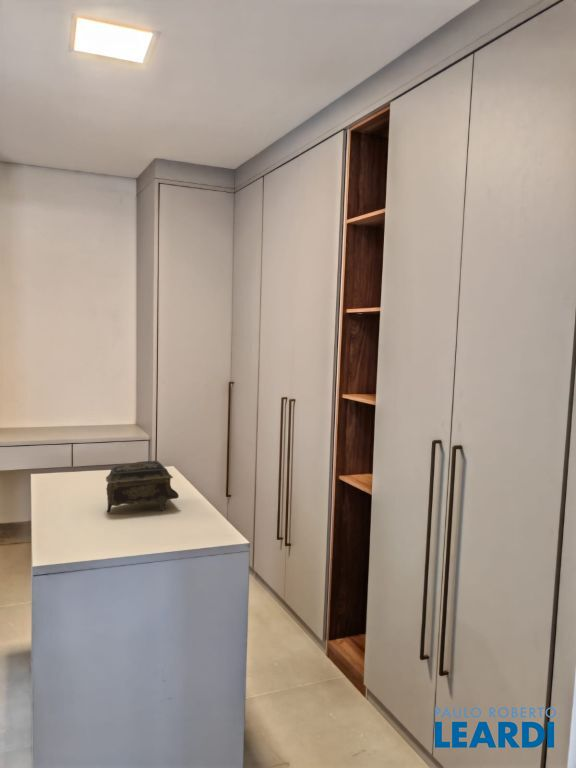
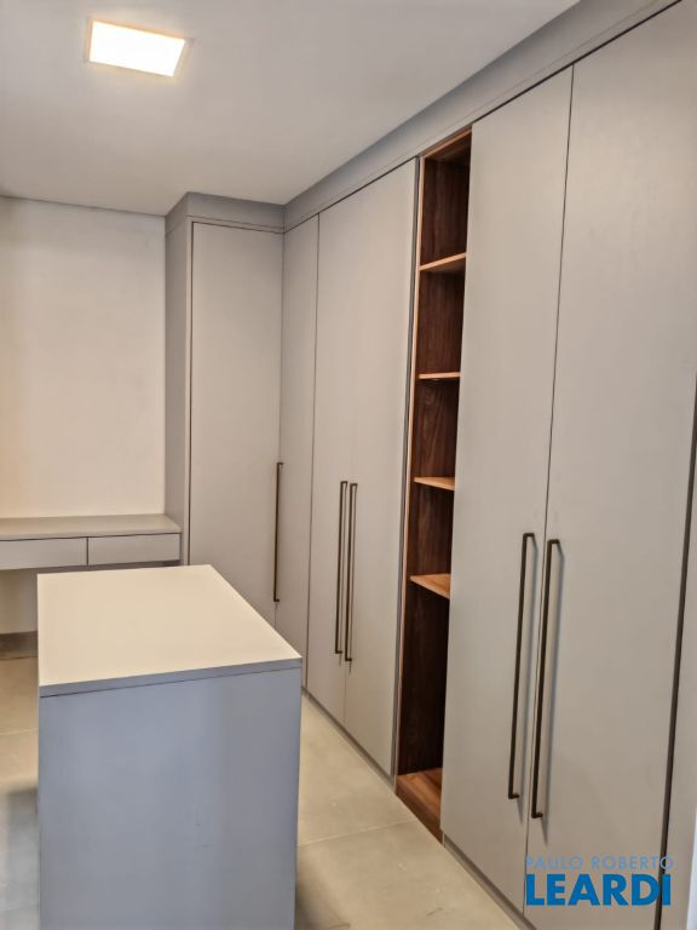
- jewelry box (139, 485)
